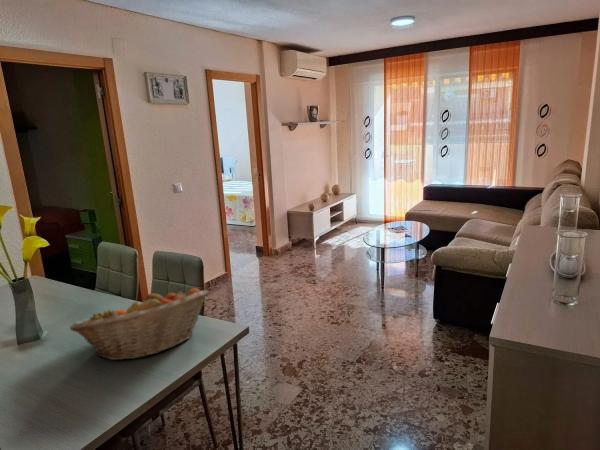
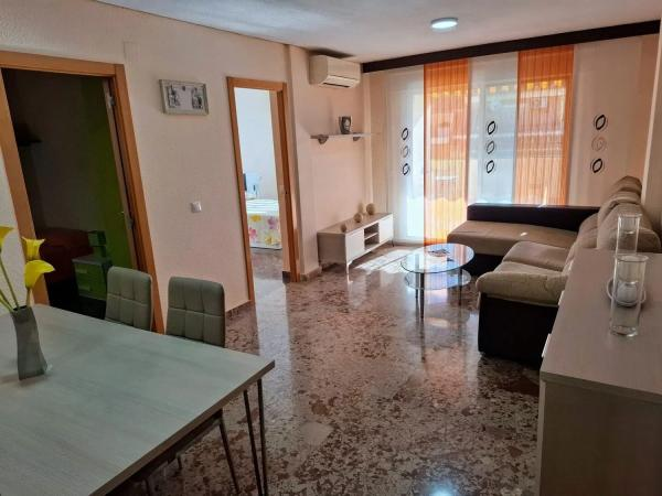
- fruit basket (144, 317)
